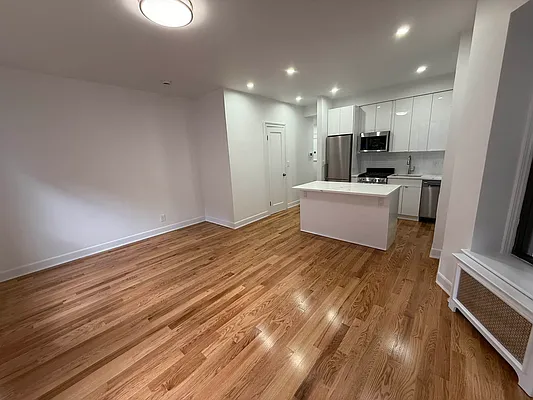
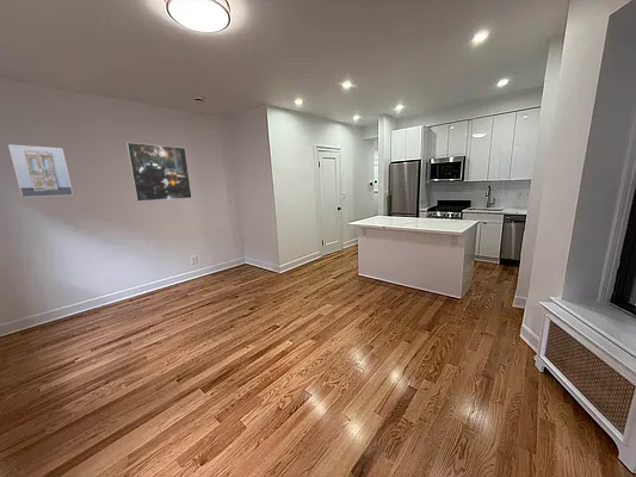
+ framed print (161, 173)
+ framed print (42, 172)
